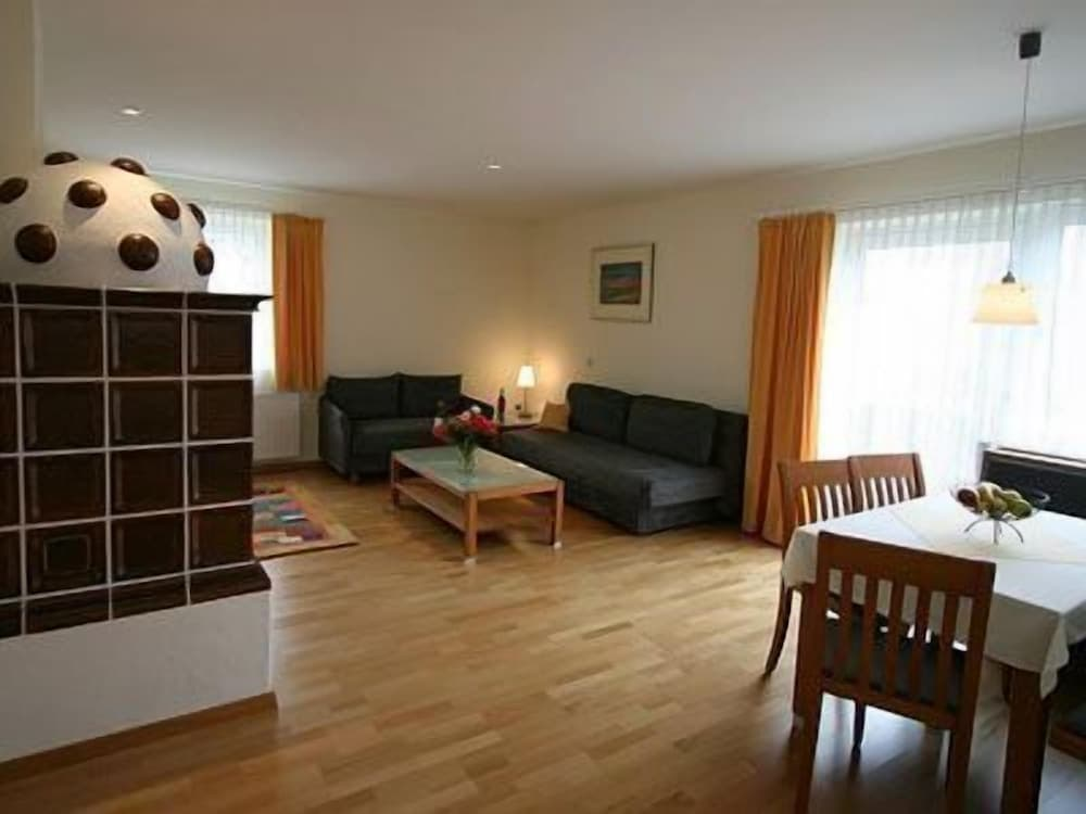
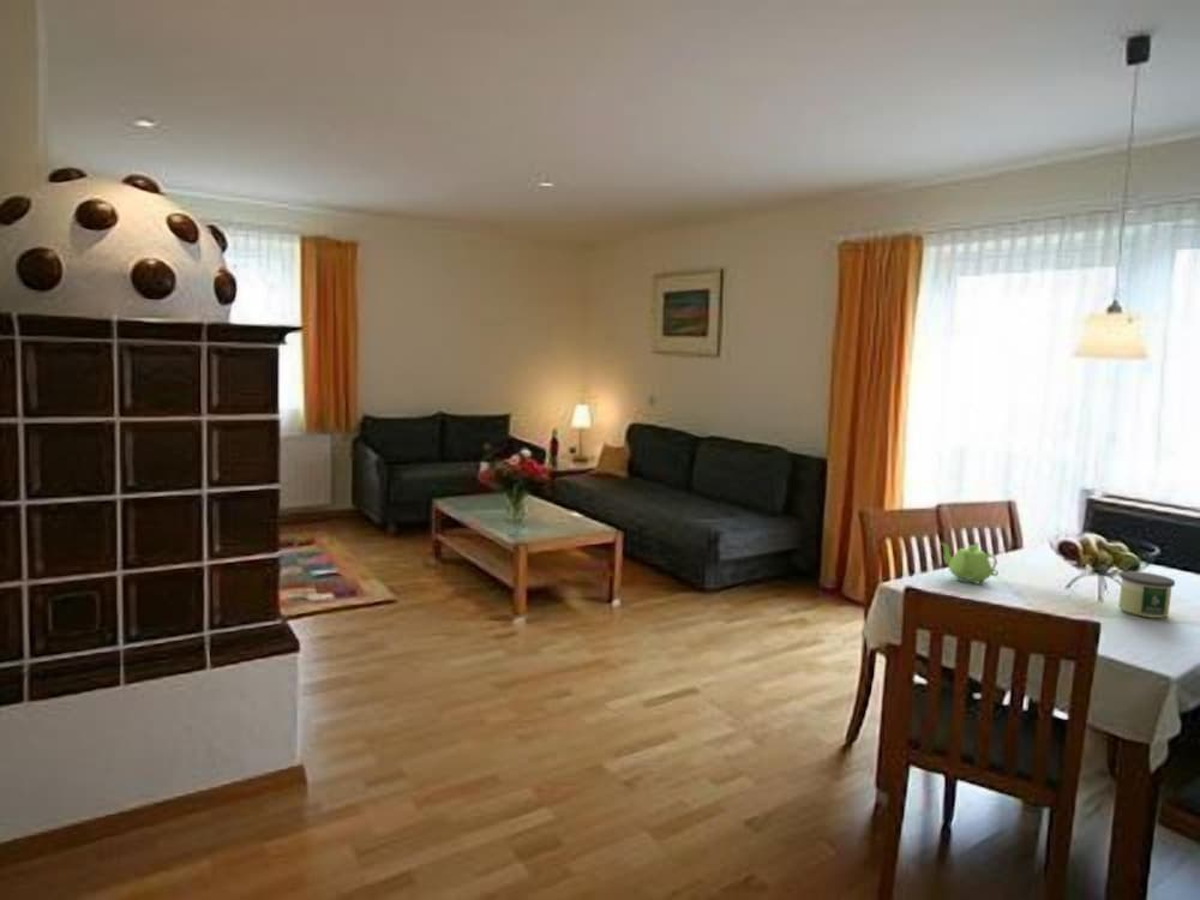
+ teapot (967, 562)
+ candle (1145, 594)
